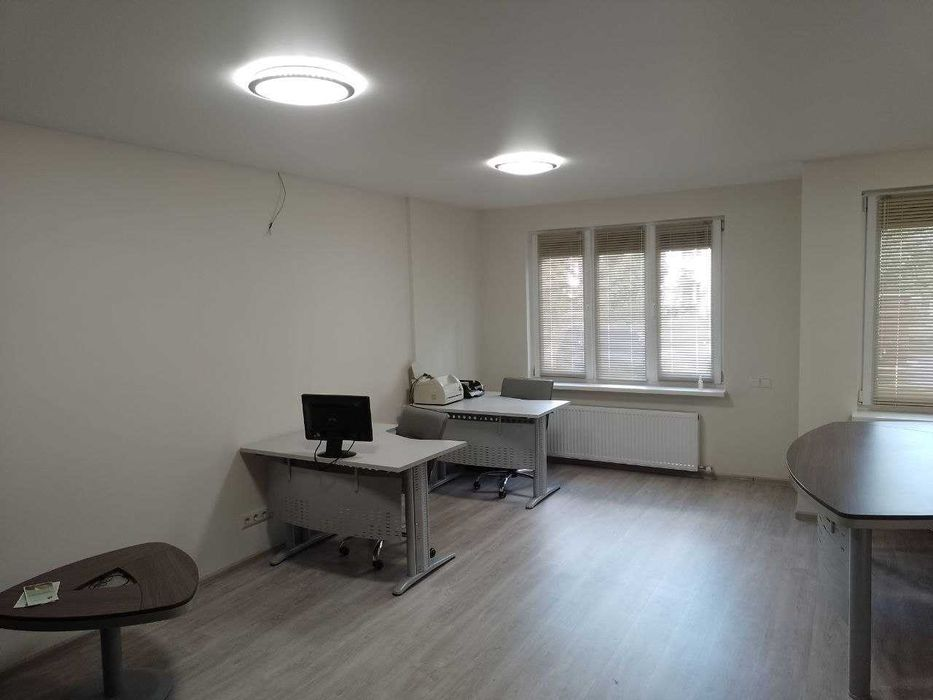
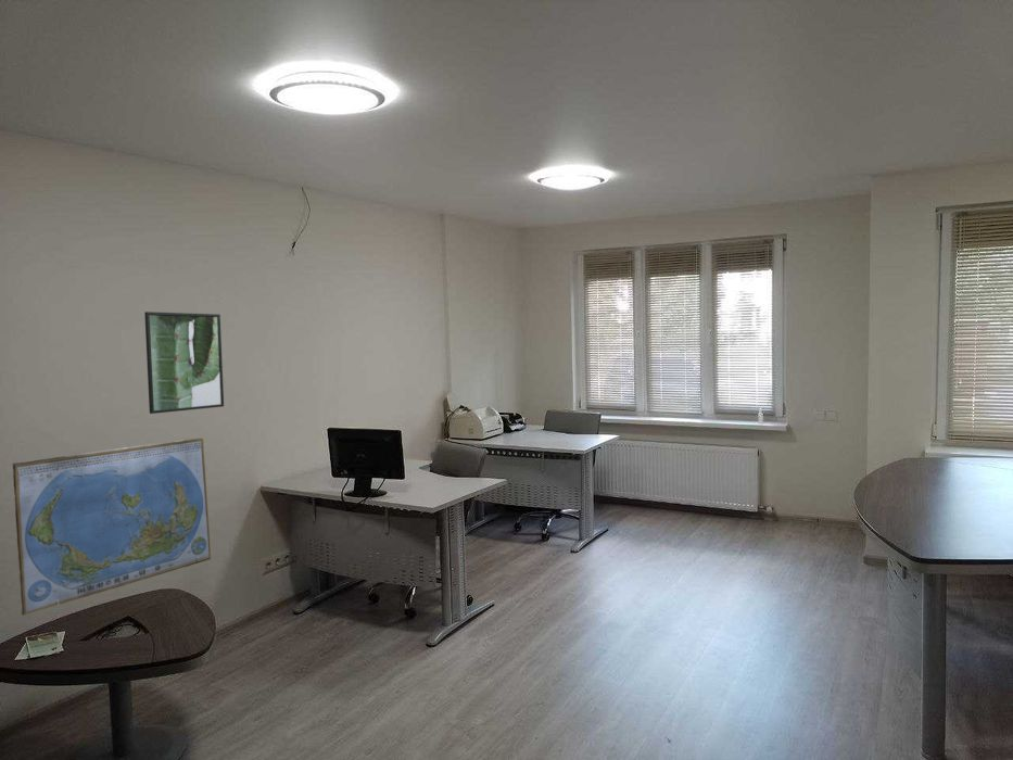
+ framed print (186, 362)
+ world map (124, 517)
